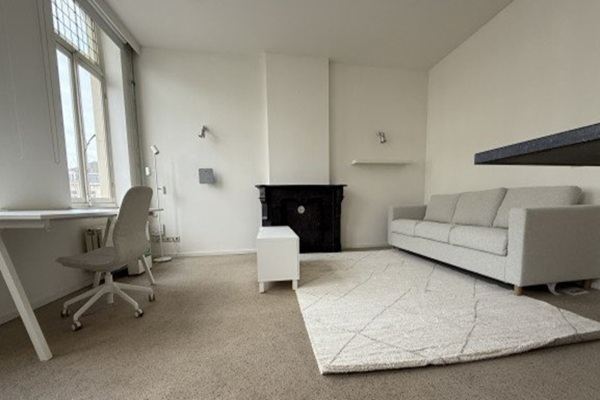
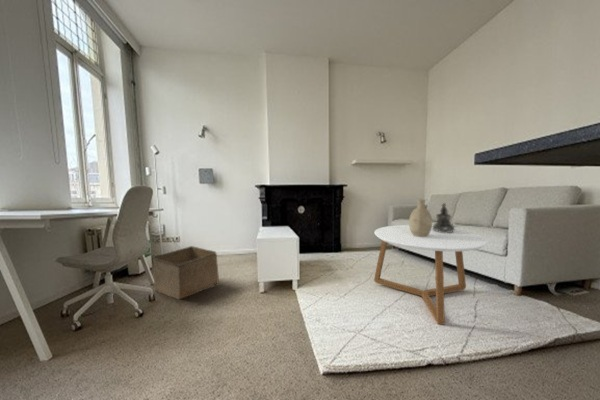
+ decorative vase (420, 217)
+ storage bin (186, 270)
+ decorative bowl (444, 217)
+ coffee table (435, 266)
